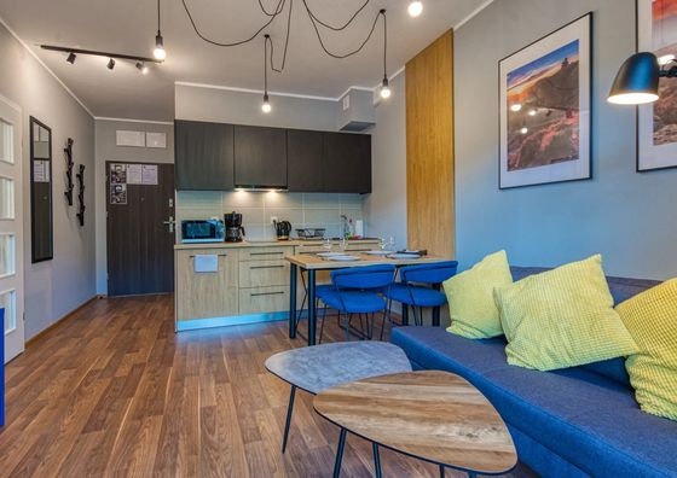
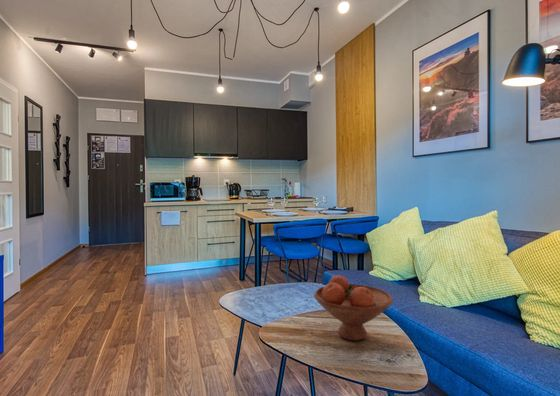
+ fruit bowl (352, 306)
